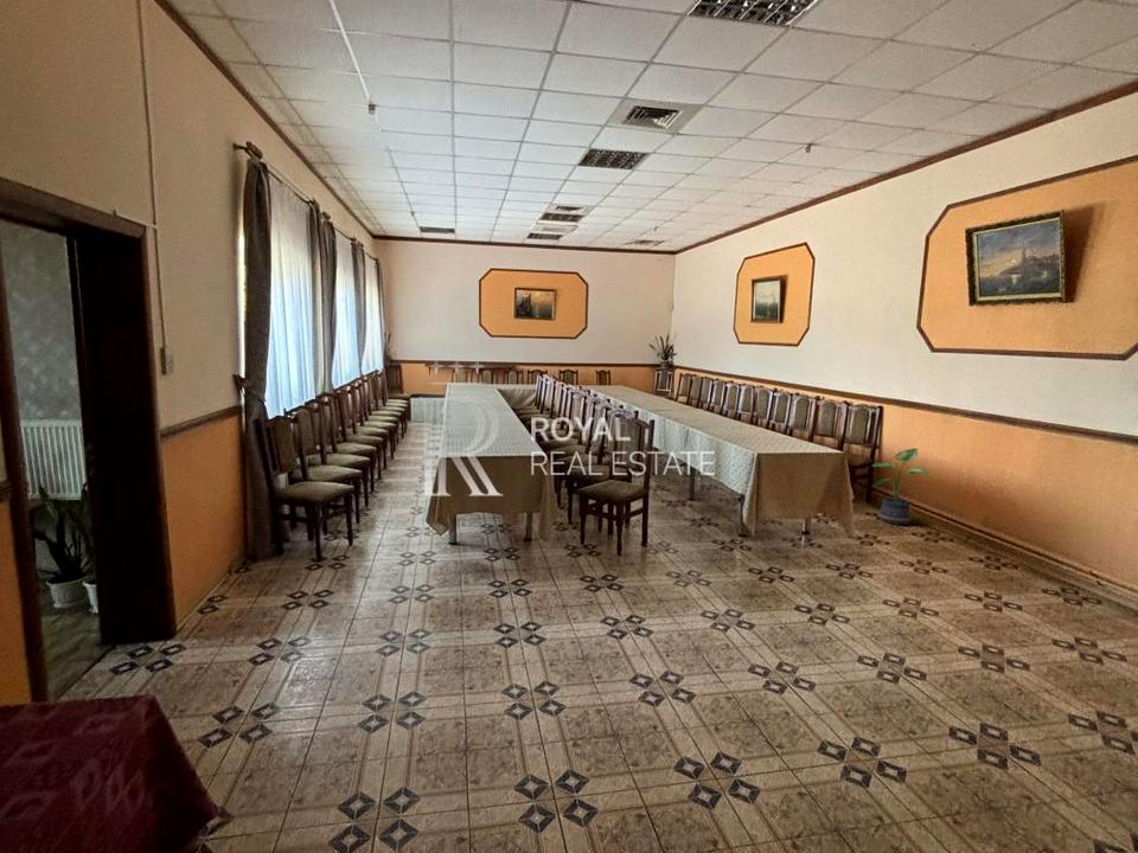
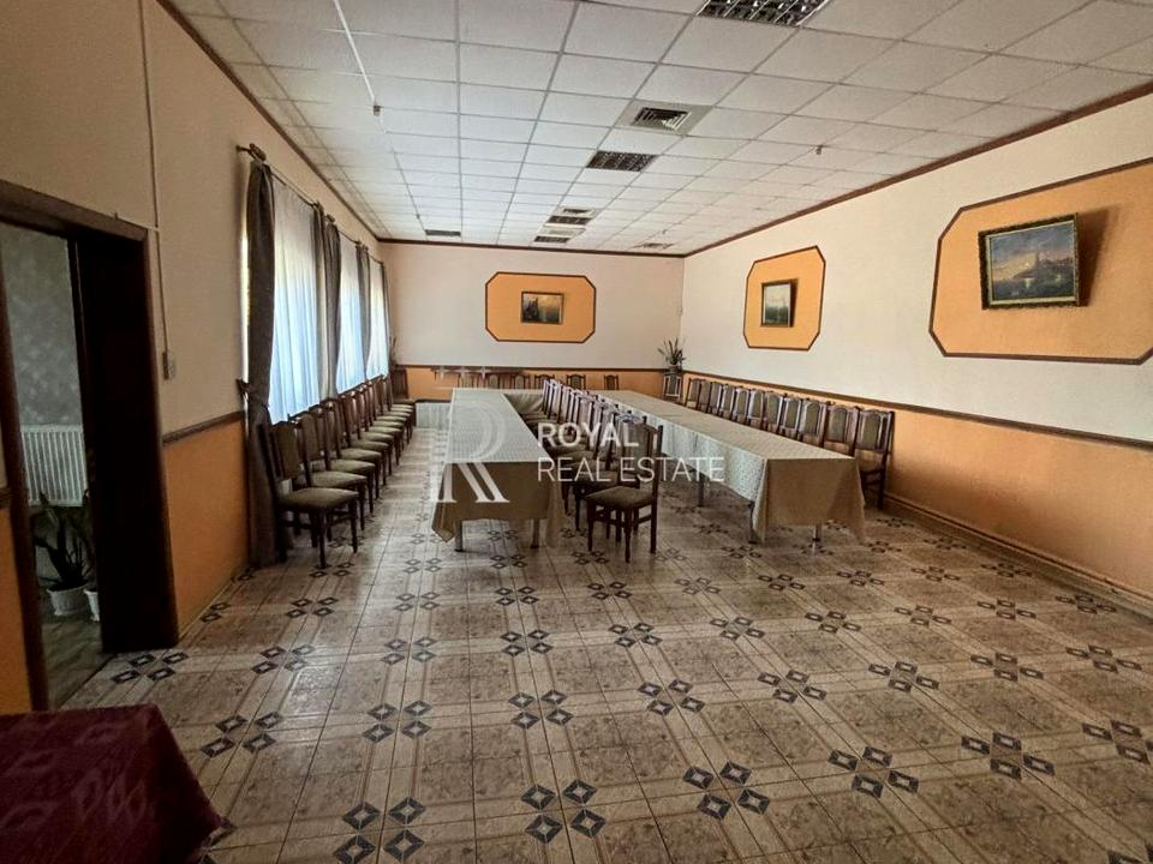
- potted plant (900, 485)
